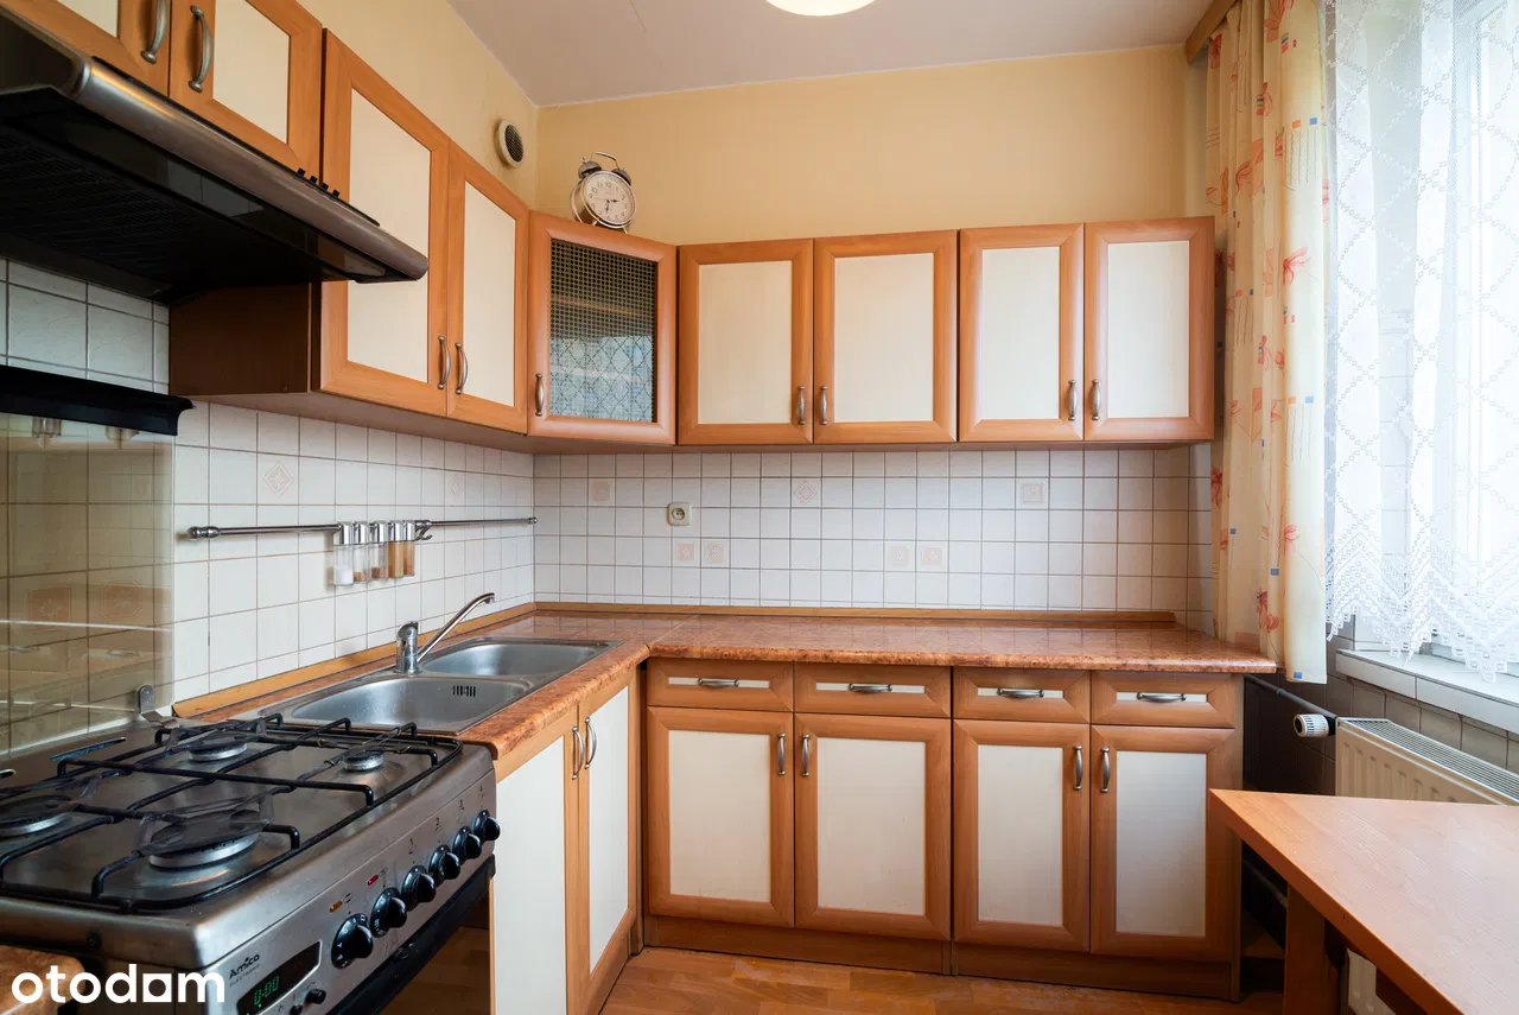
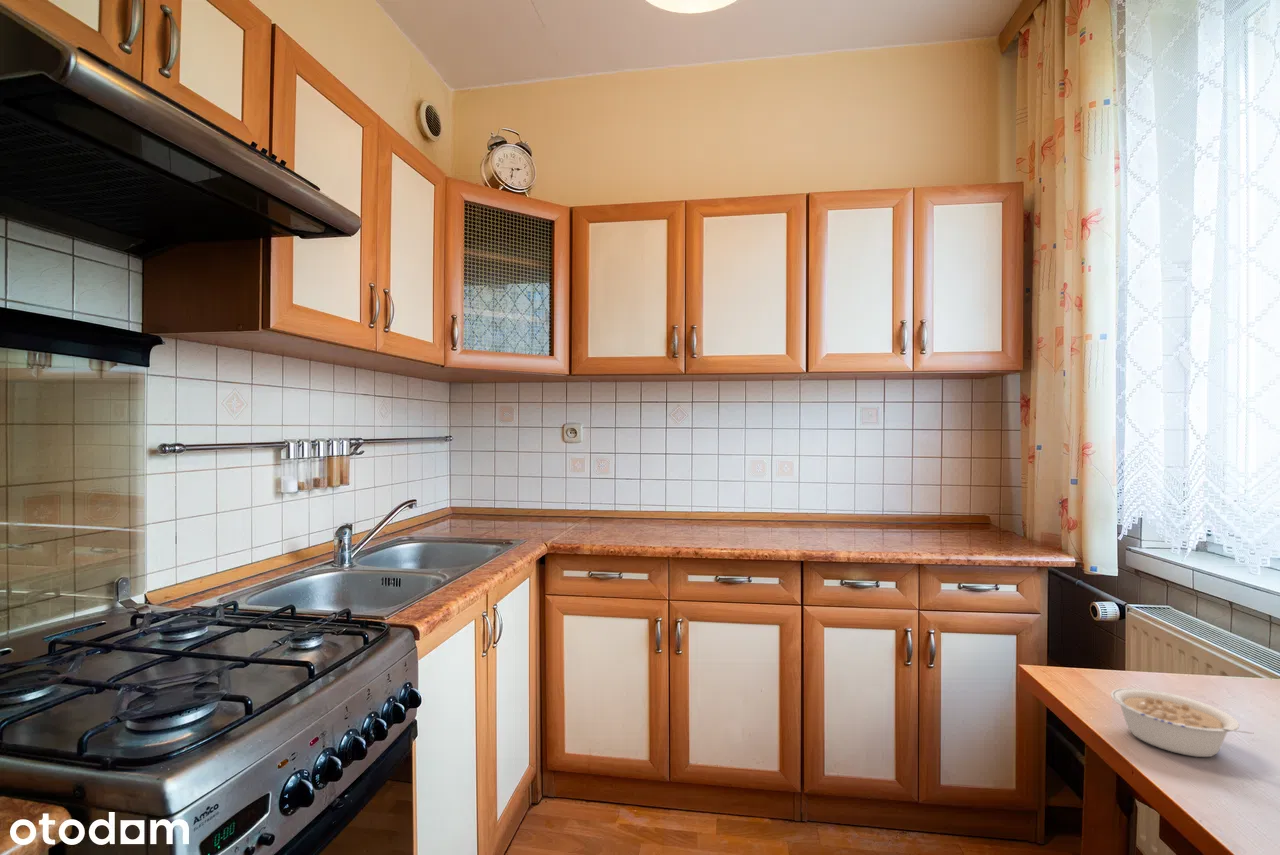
+ legume (1176, 721)
